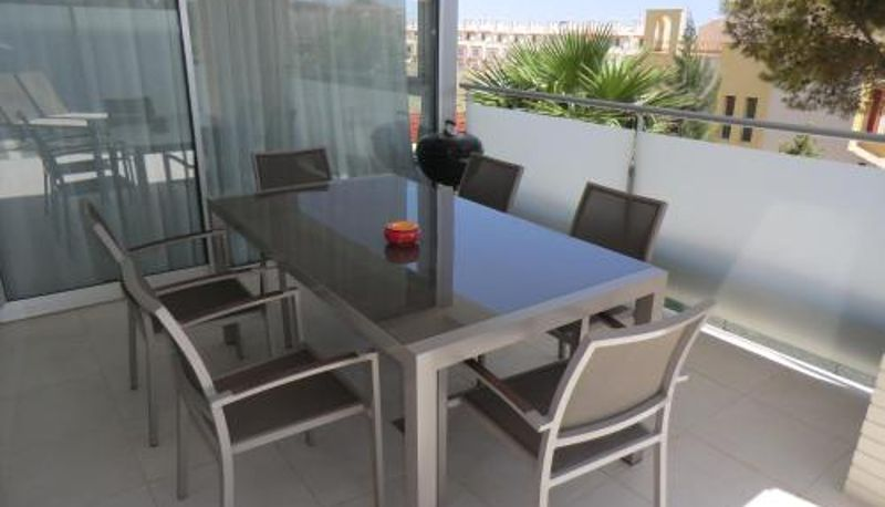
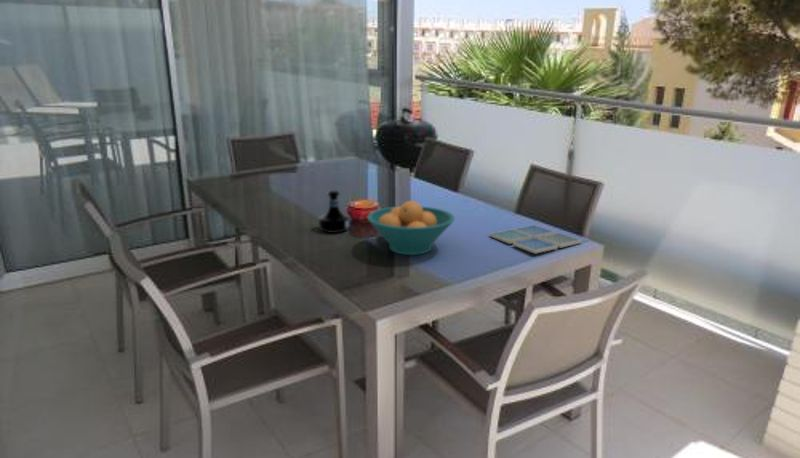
+ drink coaster (534, 238)
+ tequila bottle (333, 209)
+ fruit bowl (410, 225)
